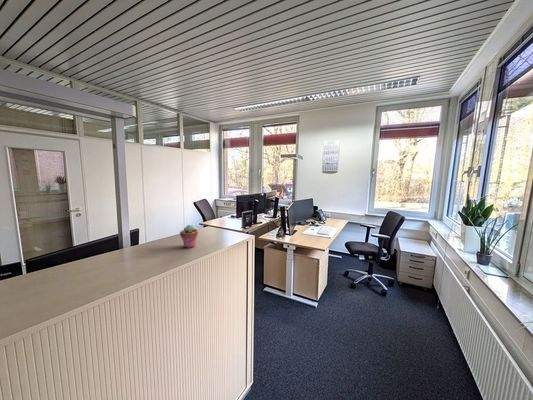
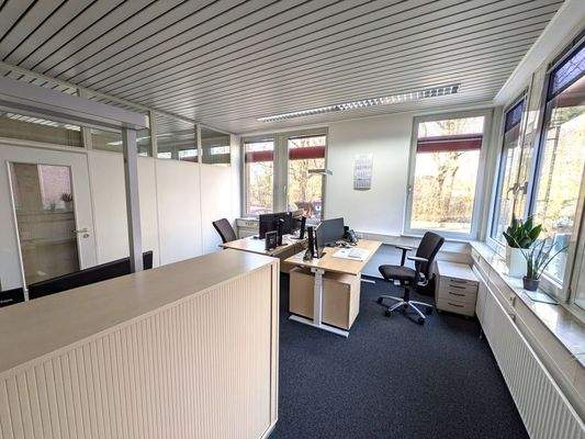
- potted succulent (189, 235)
